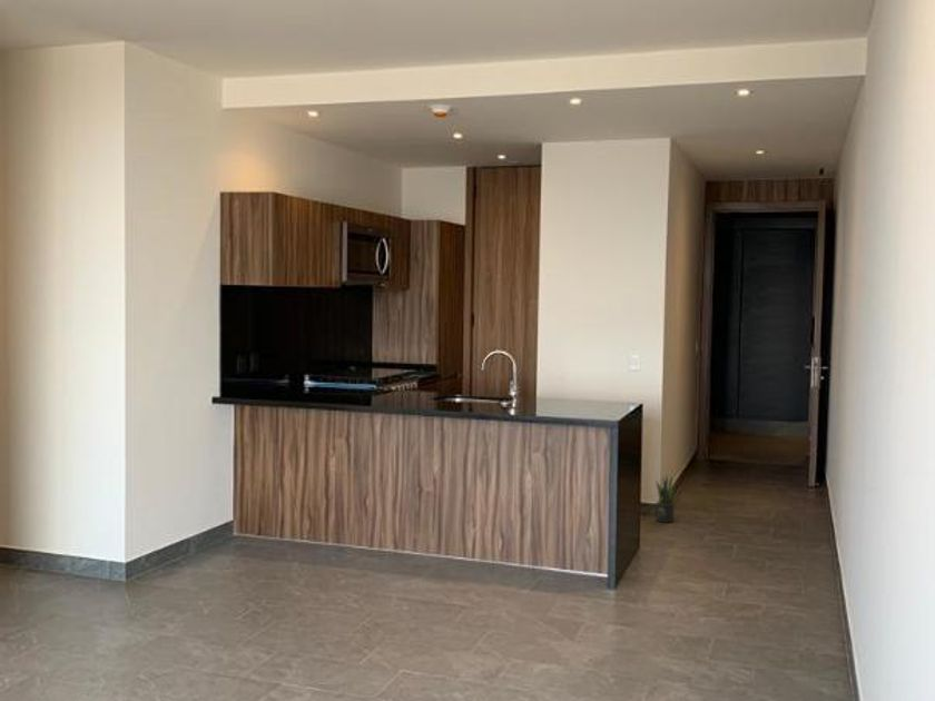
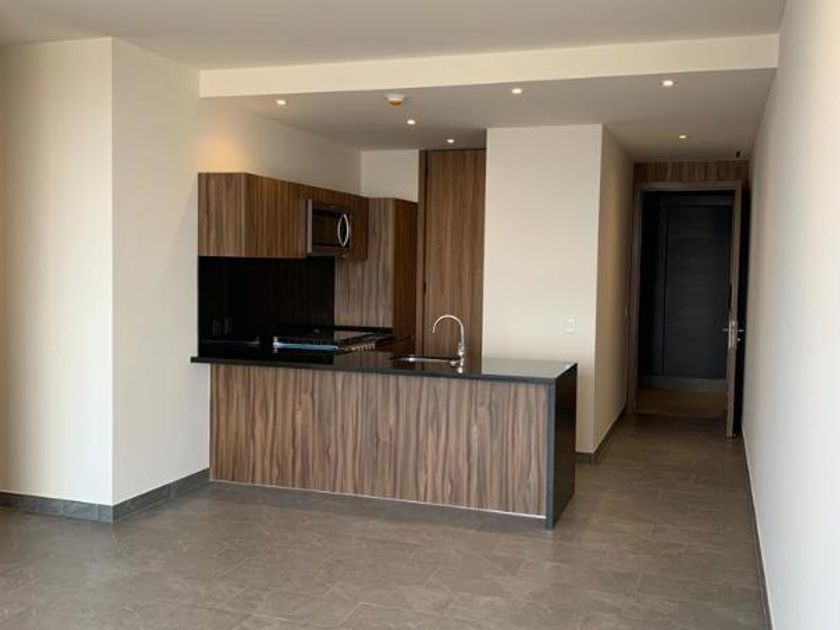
- potted plant (666, 497)
